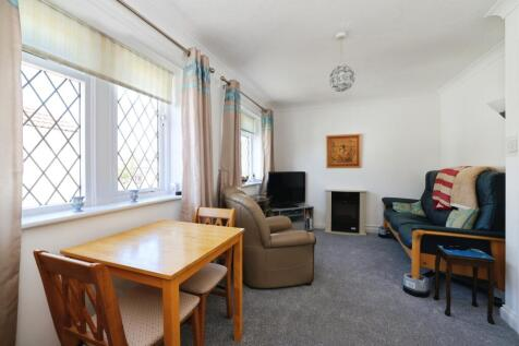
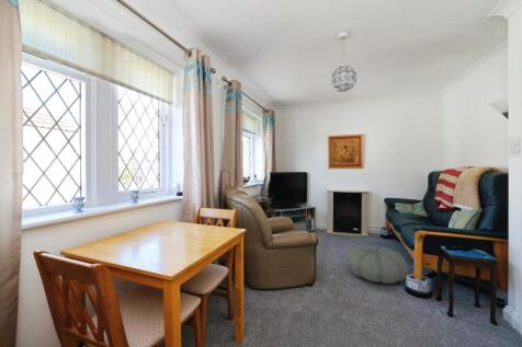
+ pouf (375, 262)
